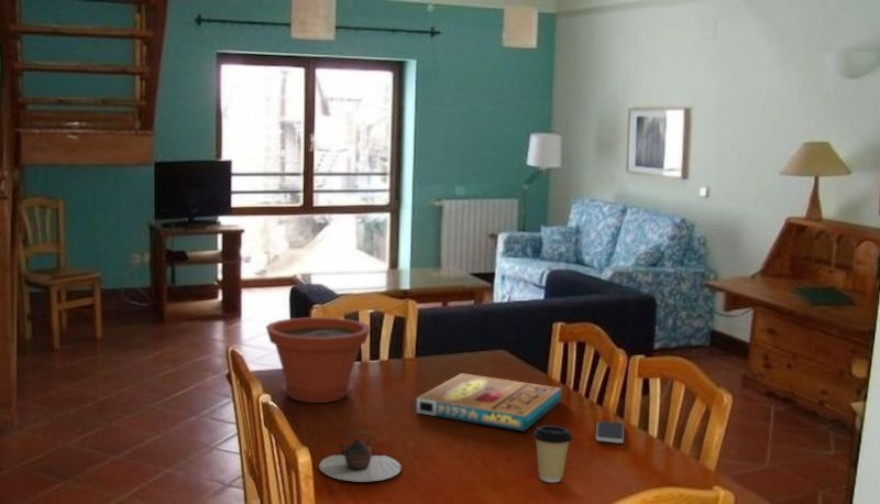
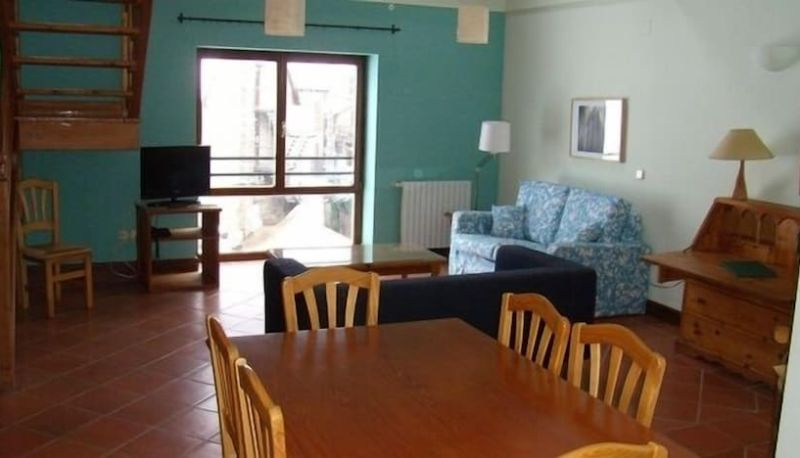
- plant pot (318, 361)
- coffee cup (551, 453)
- teapot (360, 448)
- pizza box (490, 399)
- smartphone (609, 431)
